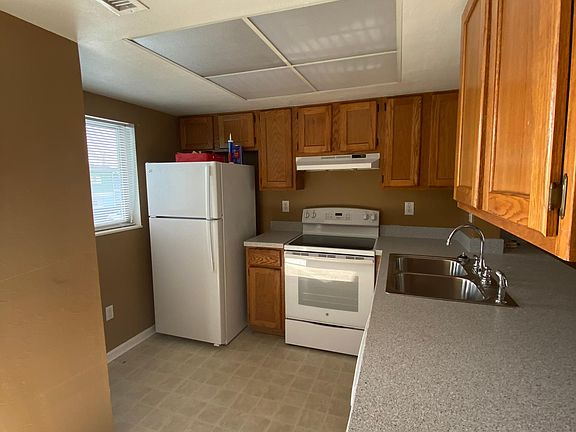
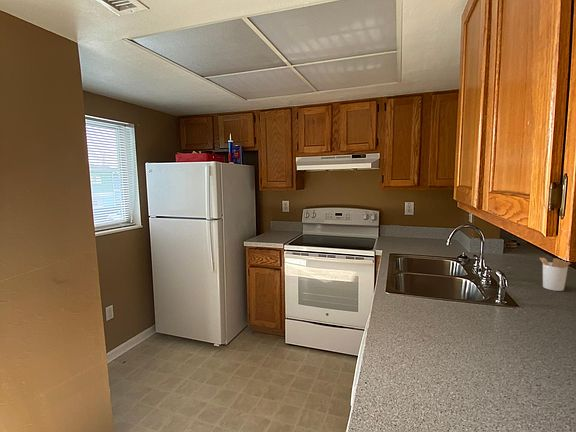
+ utensil holder (556, 272)
